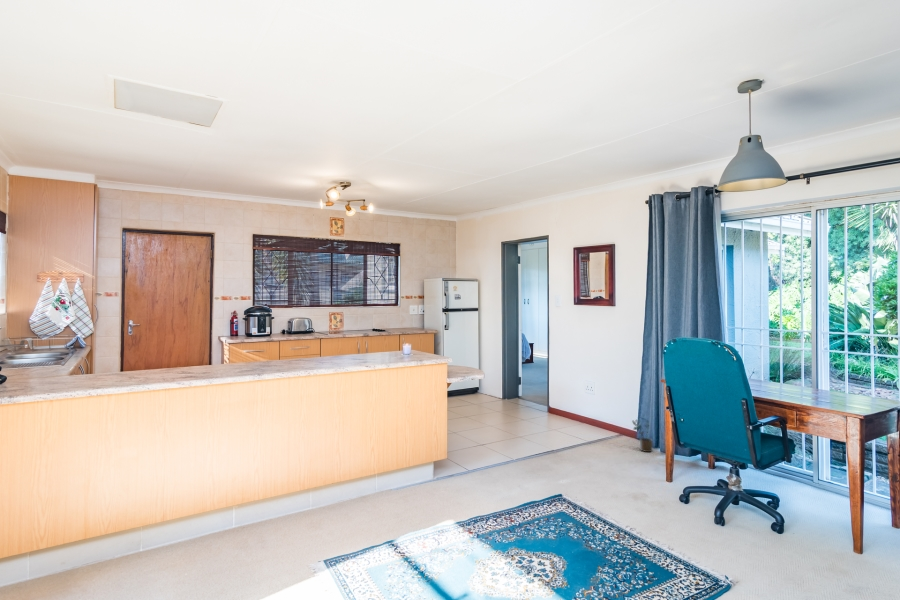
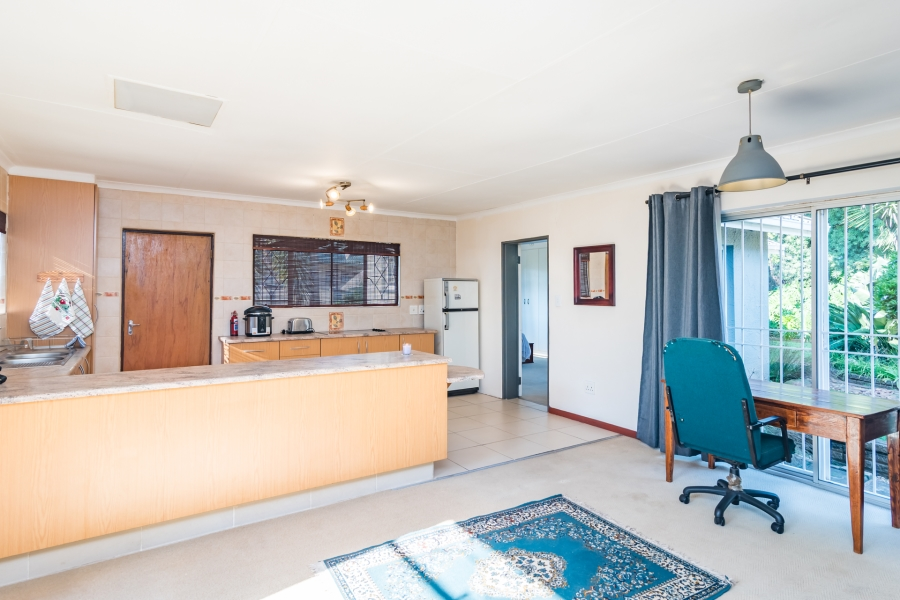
- potted plant (642, 435)
